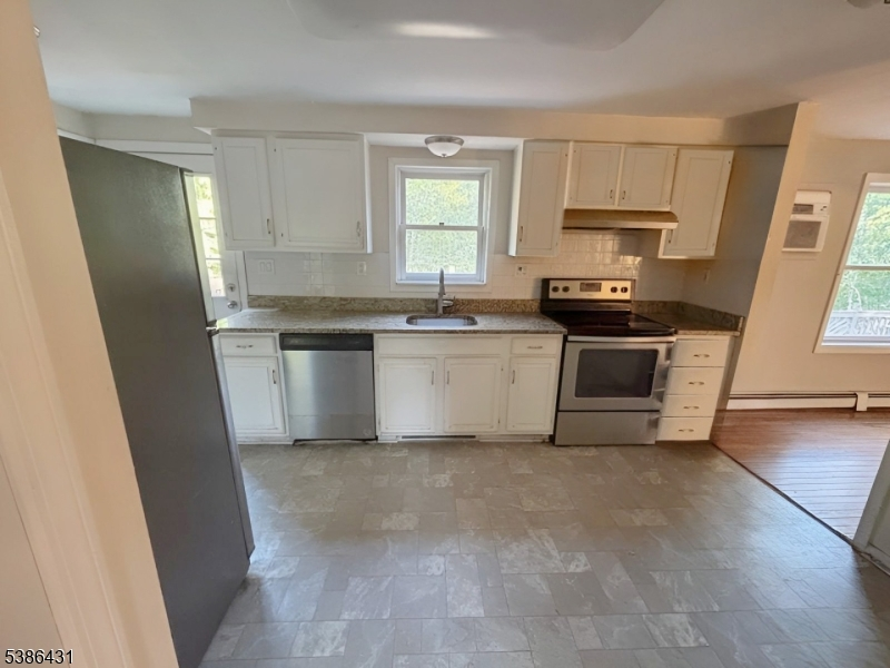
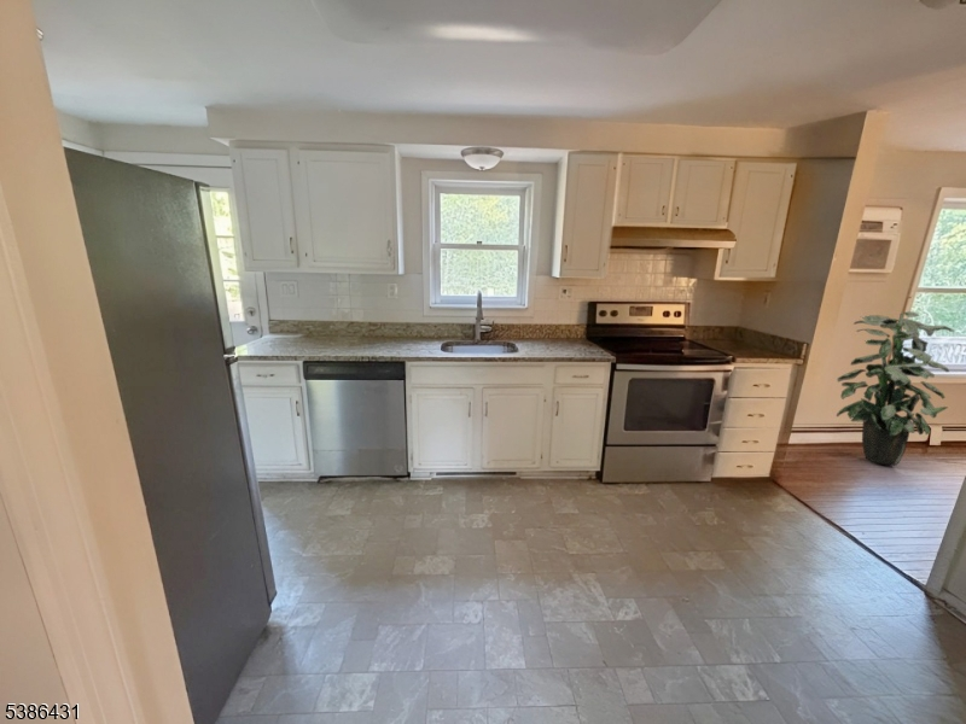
+ indoor plant (888, 387)
